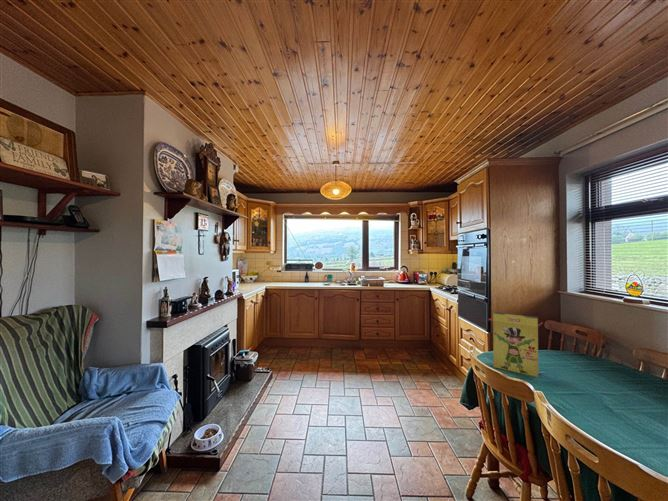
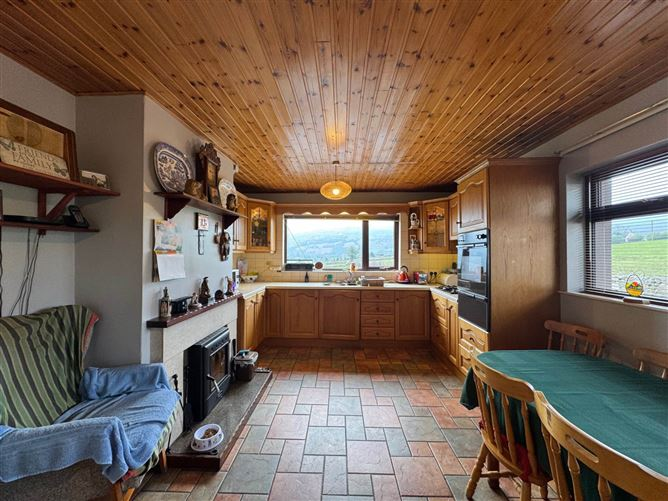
- cereal box (514, 341)
